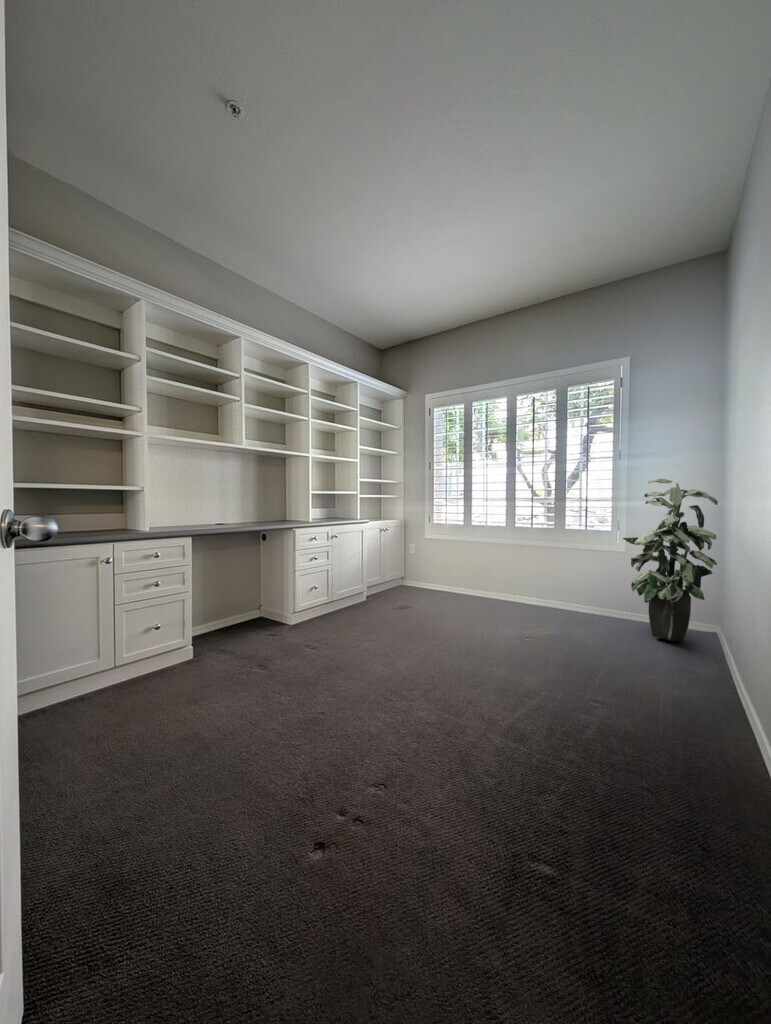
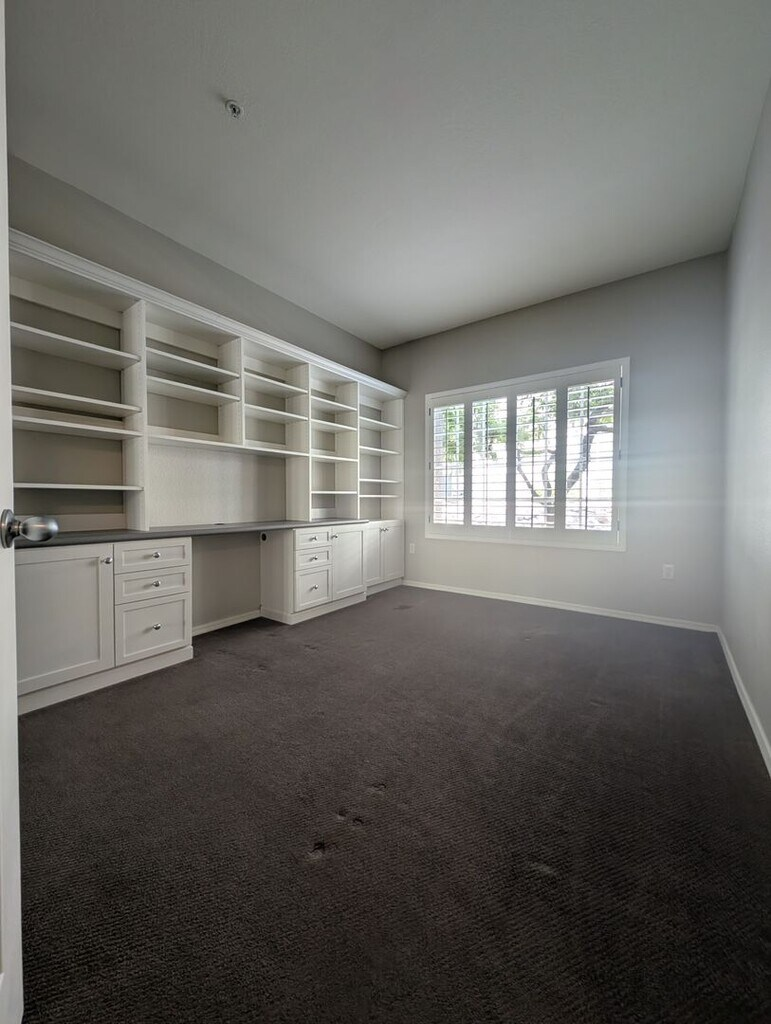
- indoor plant (667, 559)
